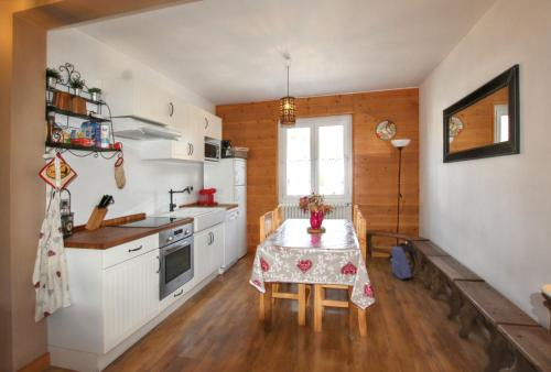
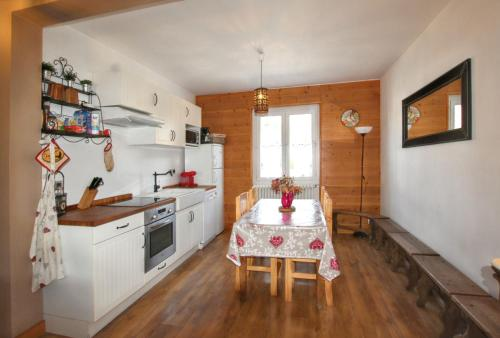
- backpack (404, 260)
